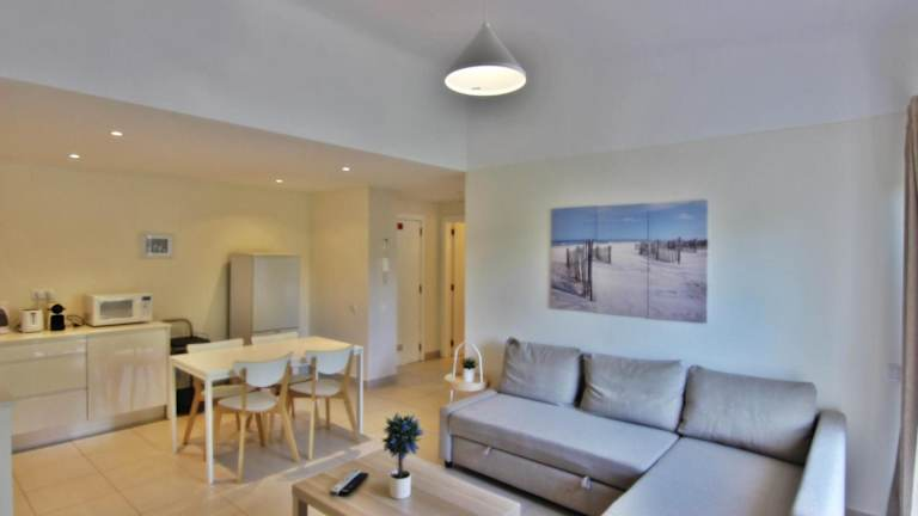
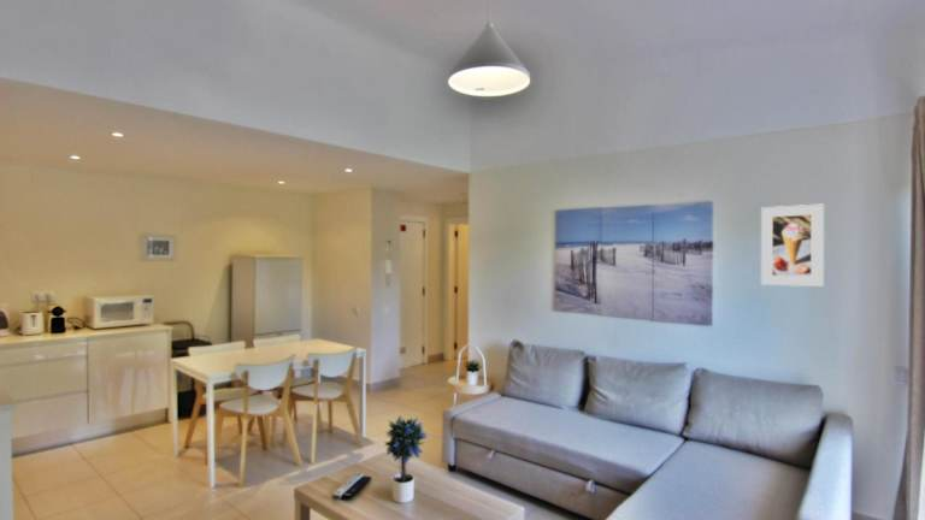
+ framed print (791, 246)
